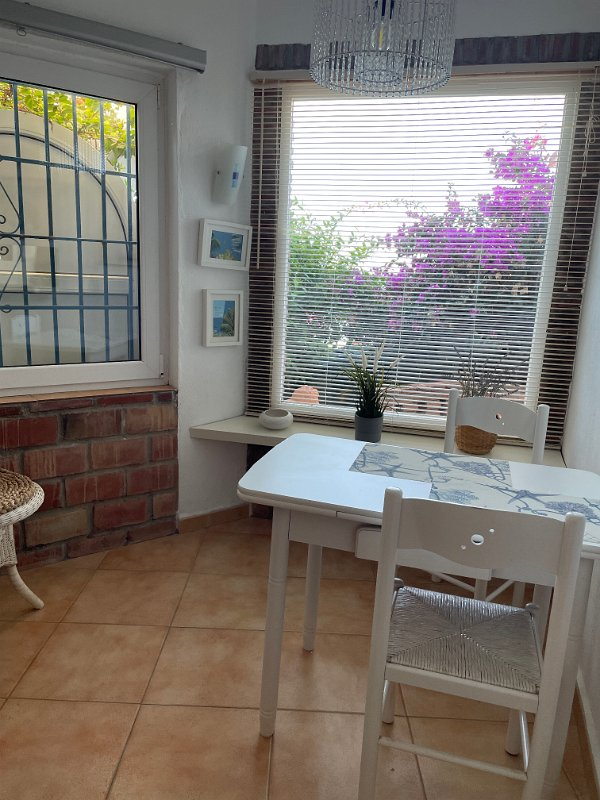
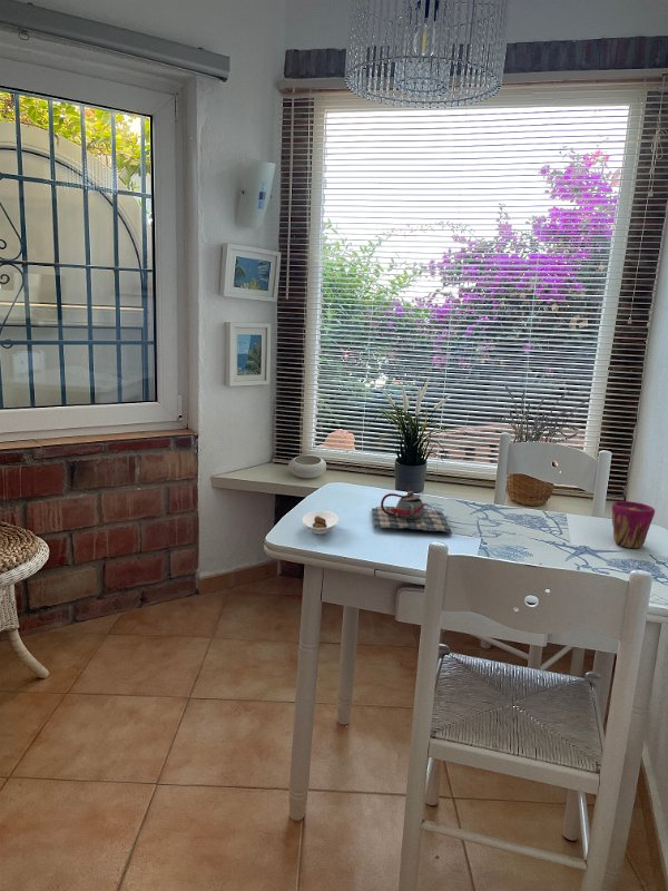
+ teapot (410, 506)
+ cup (627, 523)
+ saucer (320, 522)
